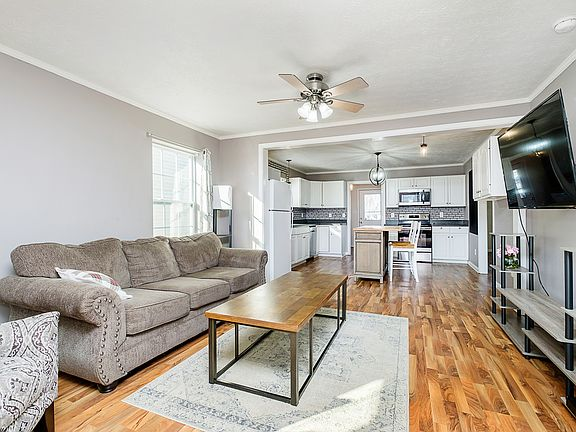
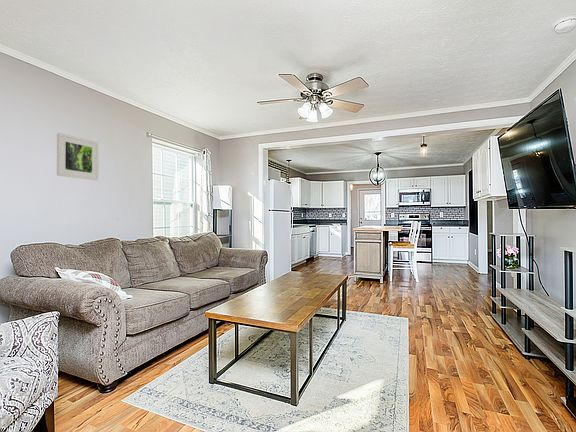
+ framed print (78, 158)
